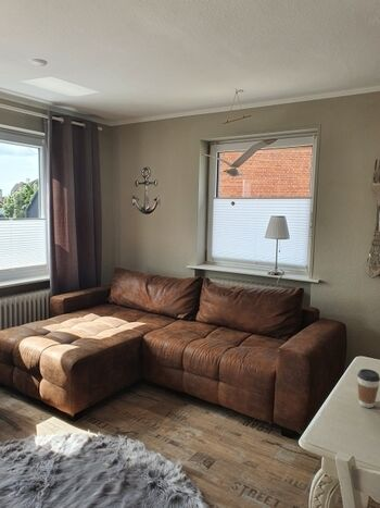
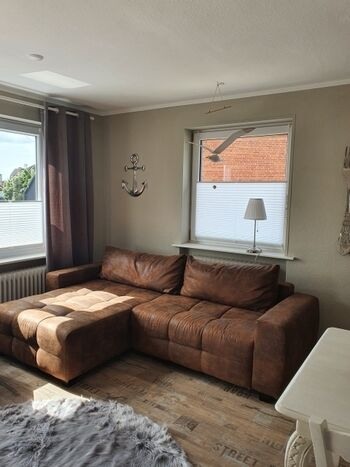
- coffee cup (367, 388)
